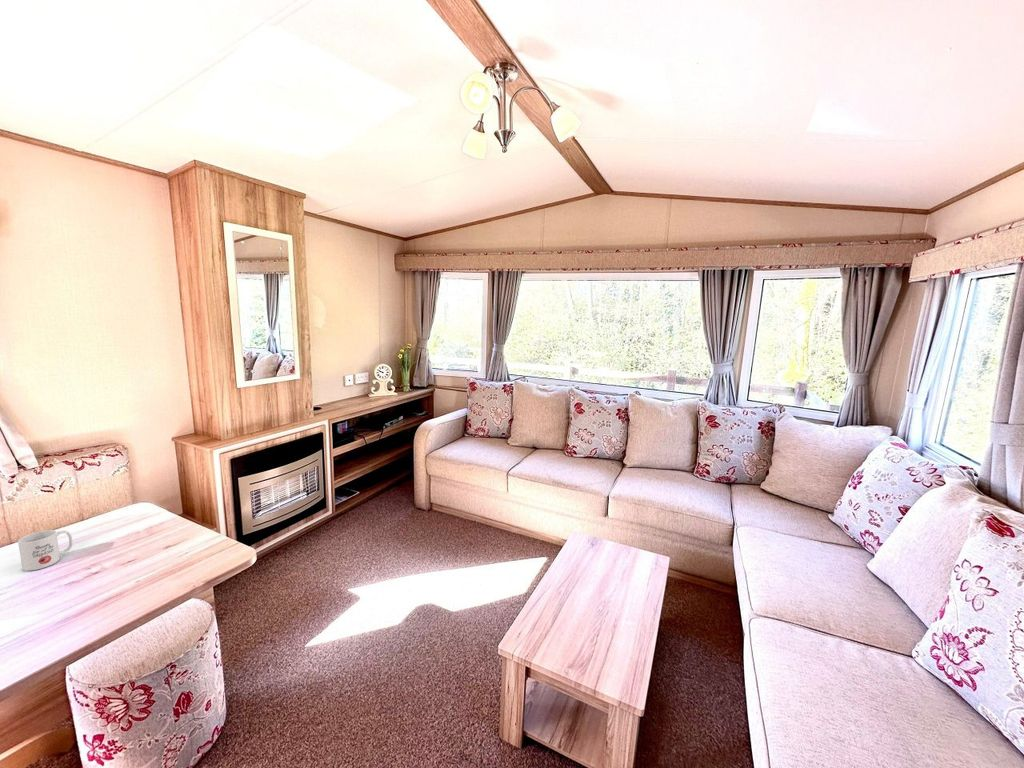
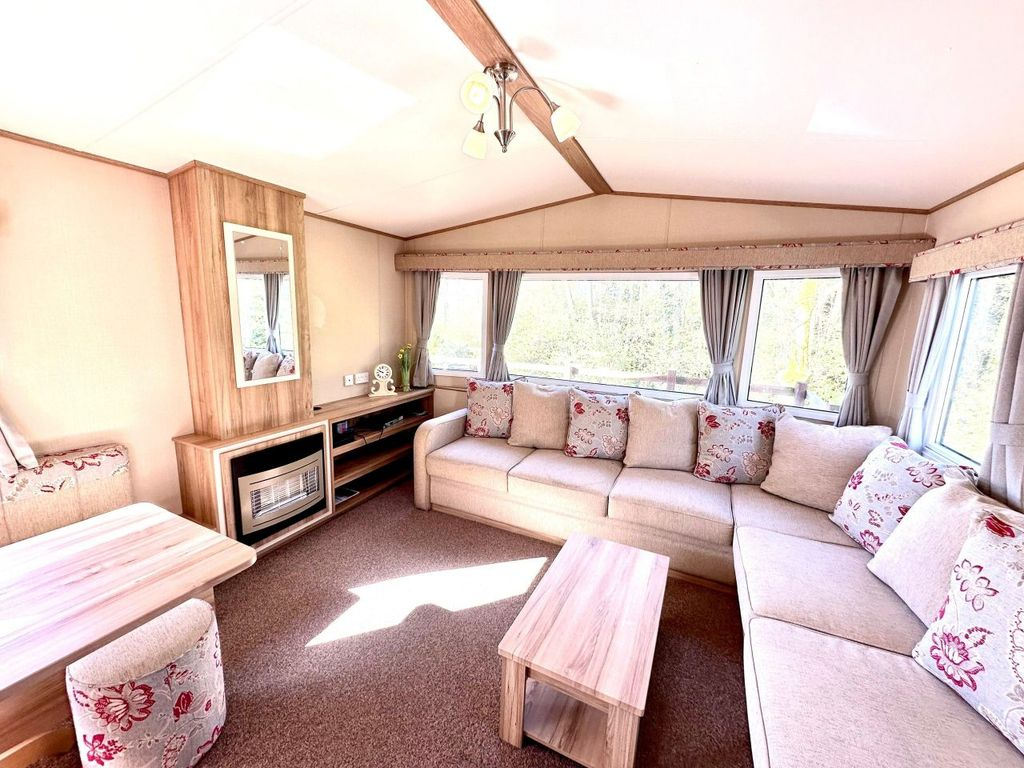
- mug (47, 547)
